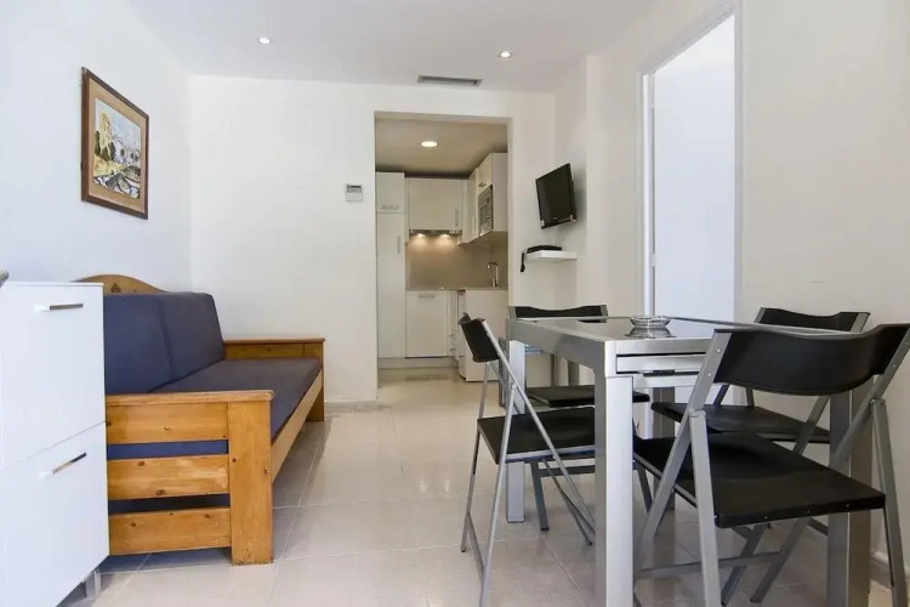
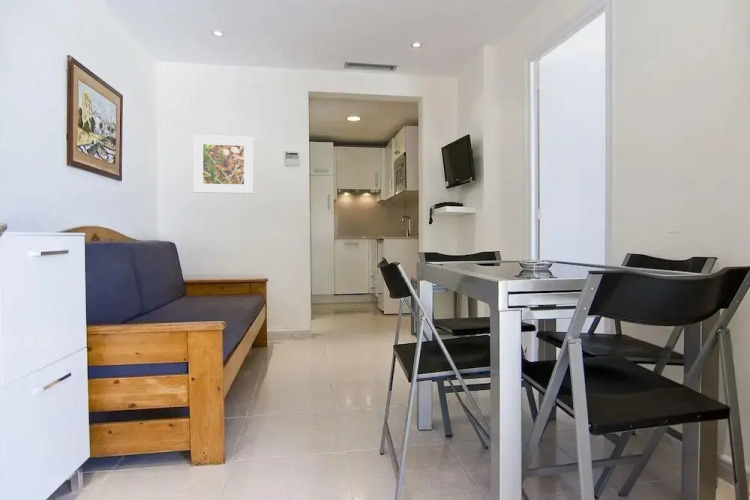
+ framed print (223, 164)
